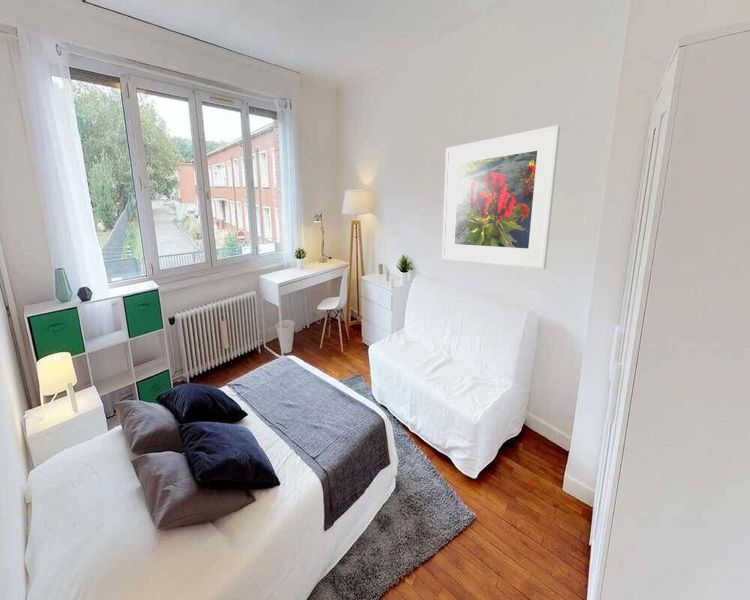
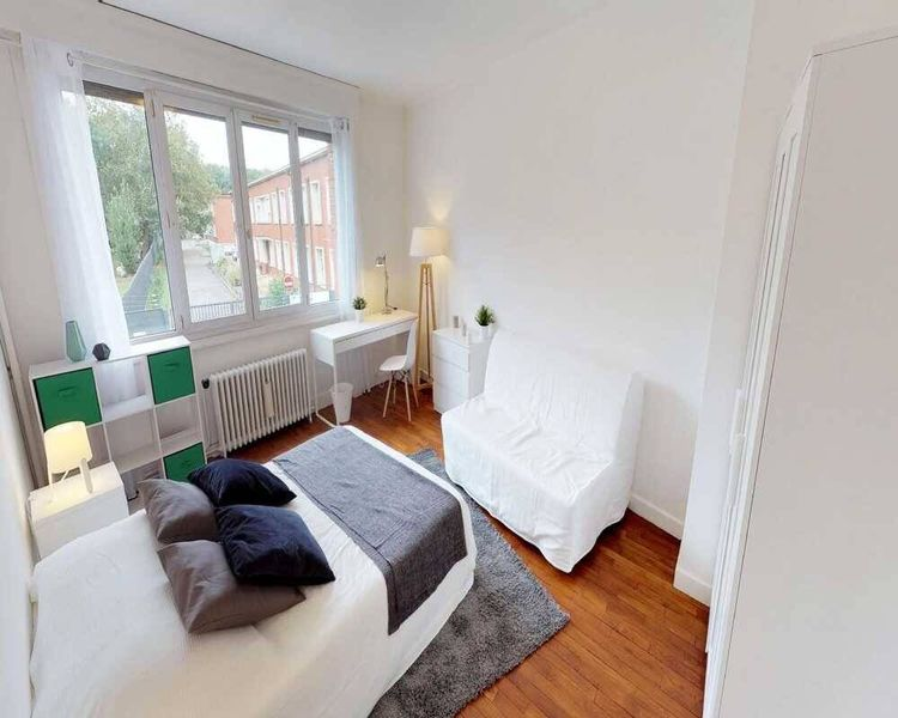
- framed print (491, 203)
